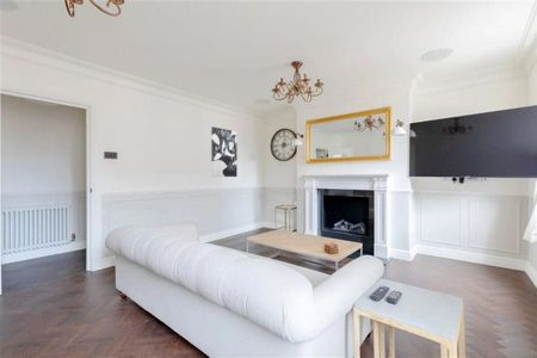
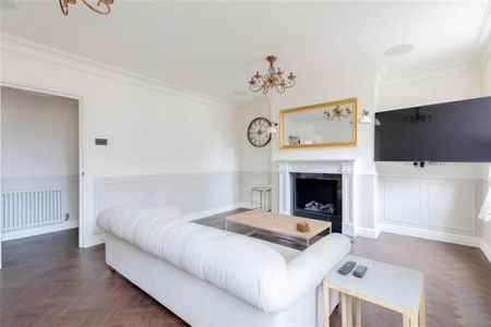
- wall art (224, 153)
